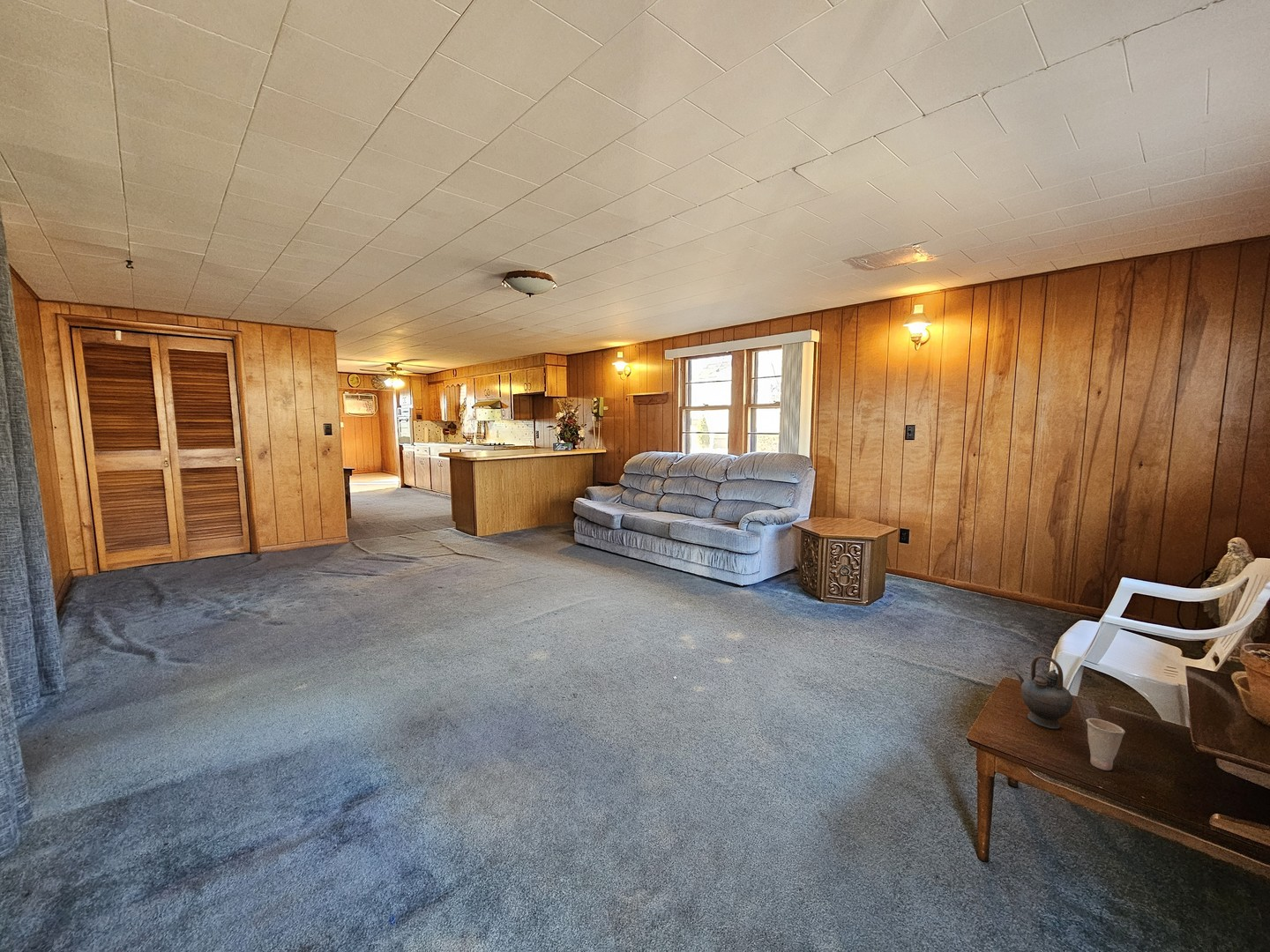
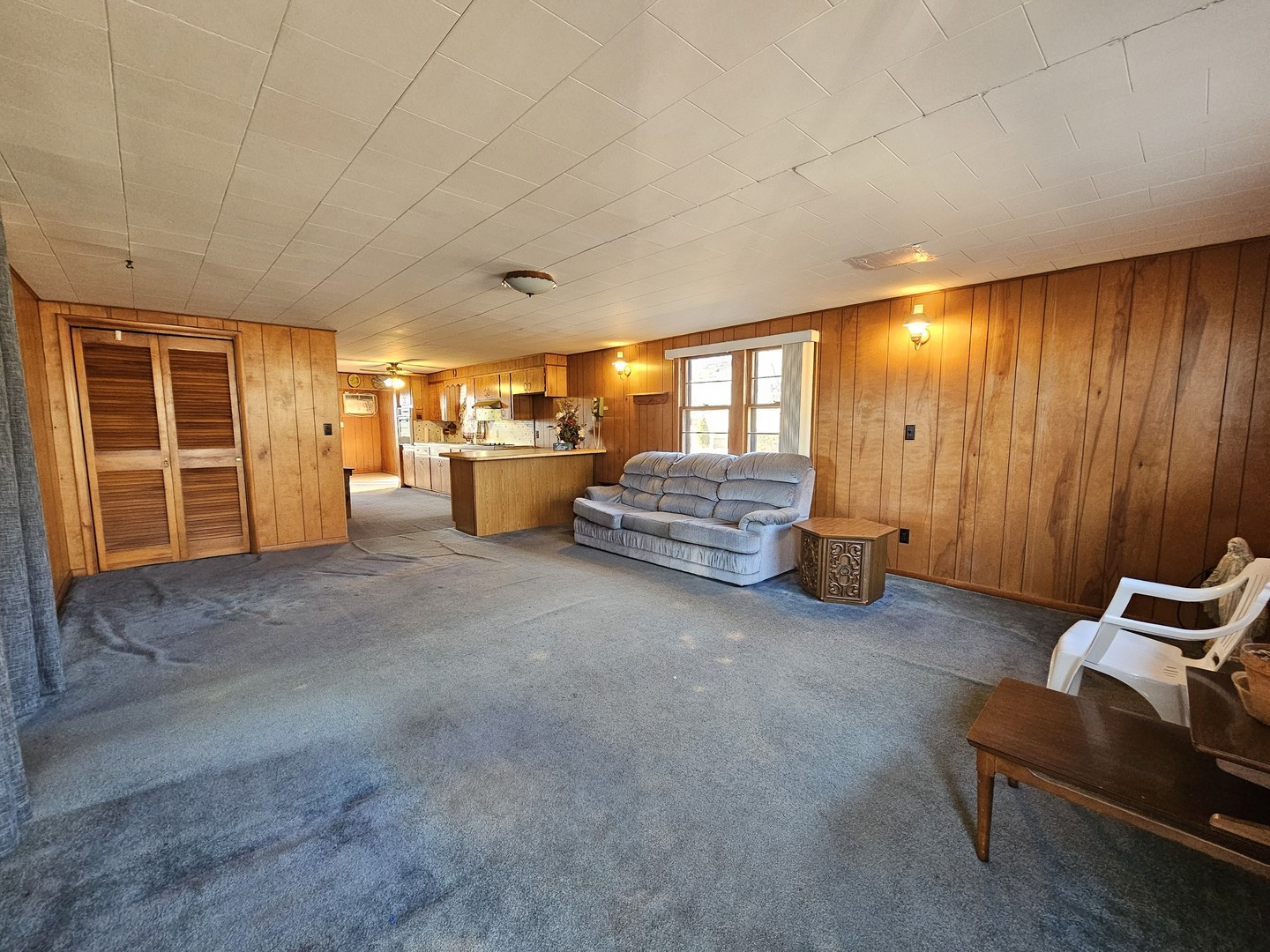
- teapot (1041, 687)
- cup (1102, 744)
